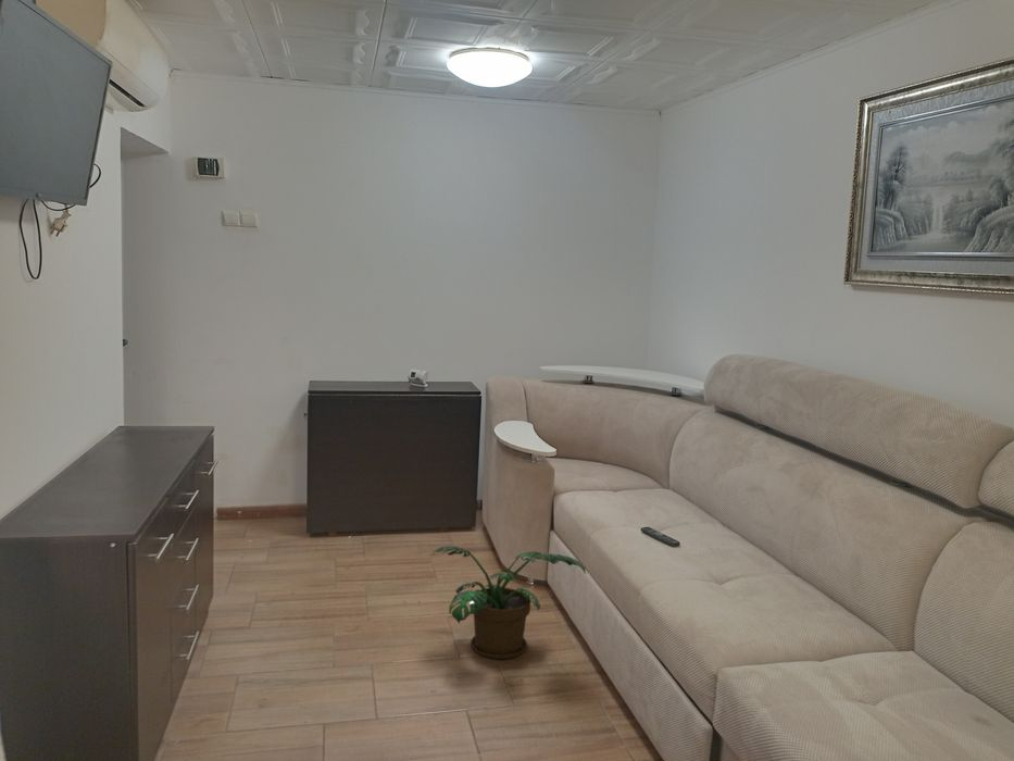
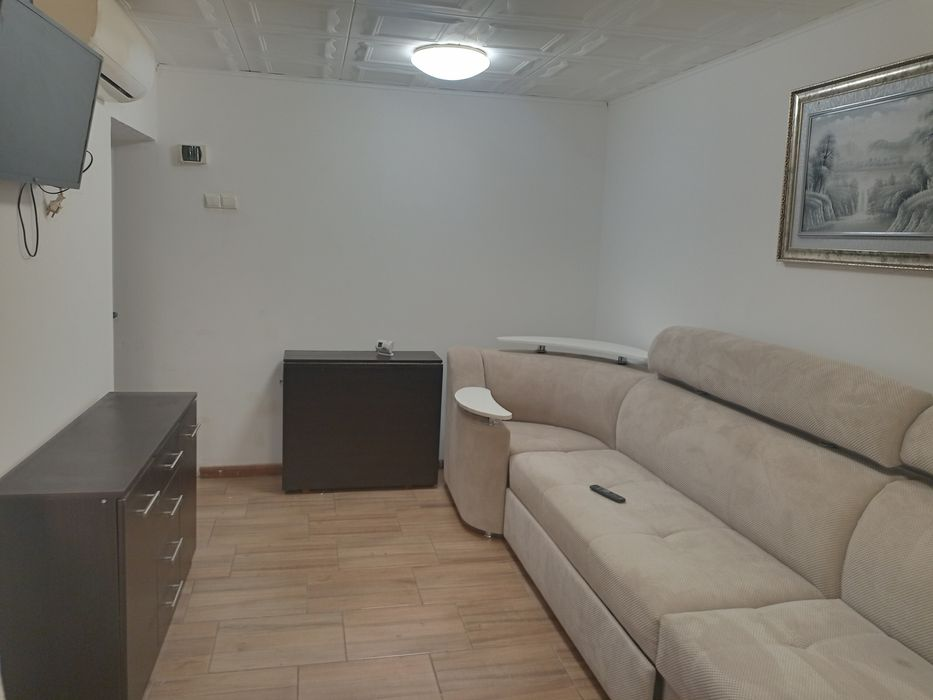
- potted plant (503, 600)
